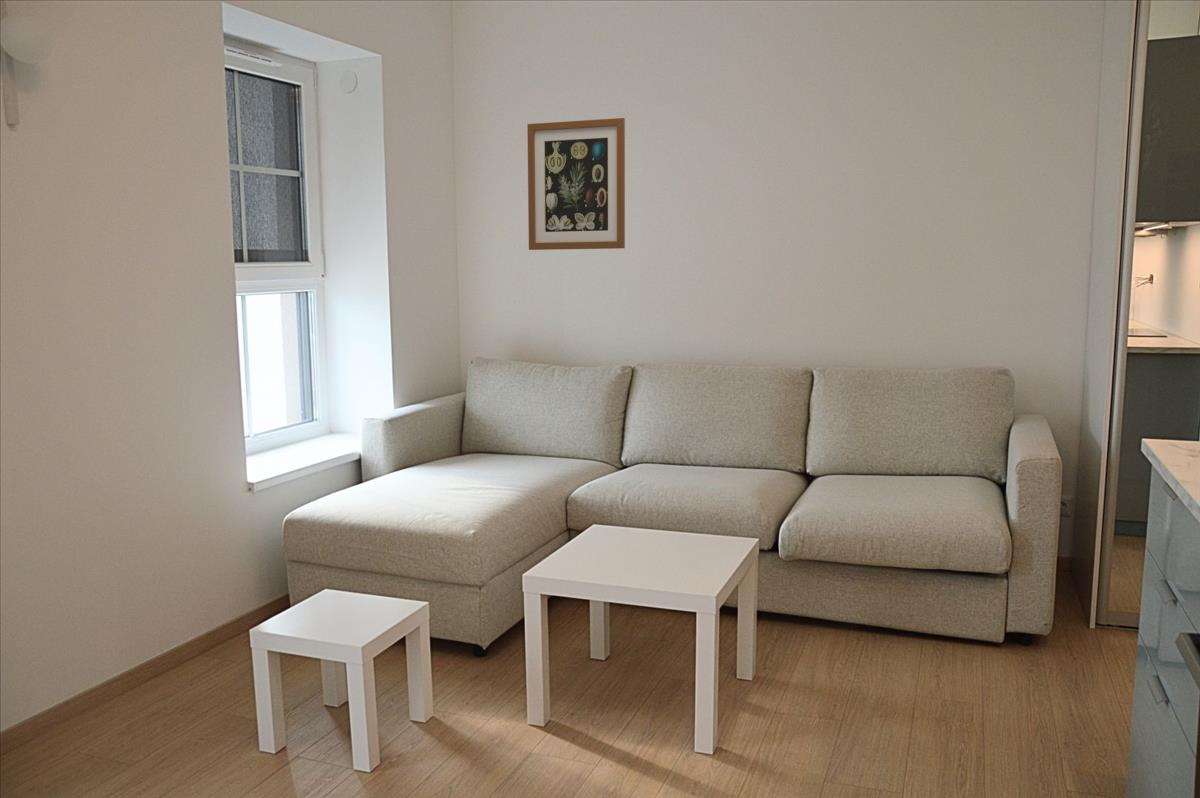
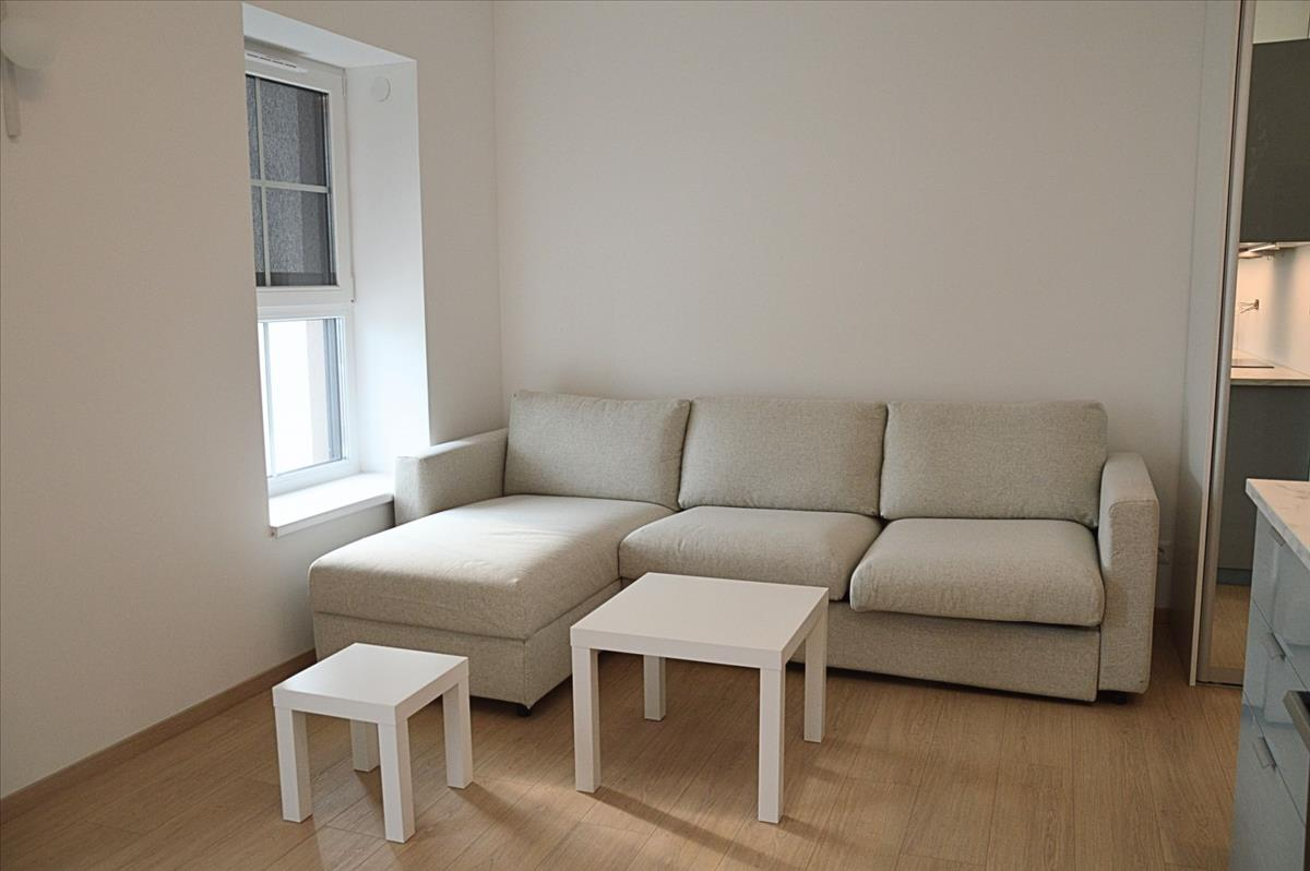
- wall art (575, 185)
